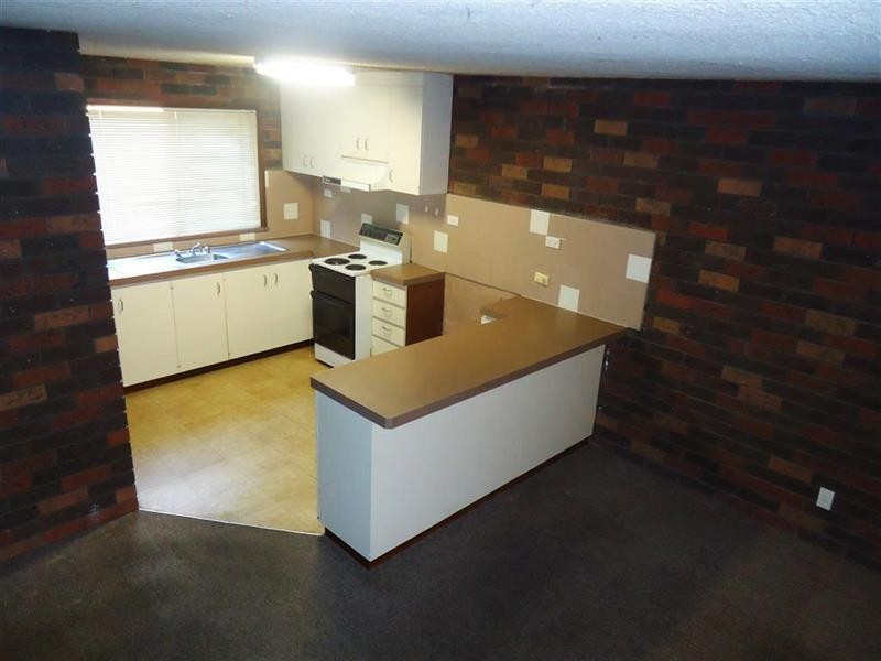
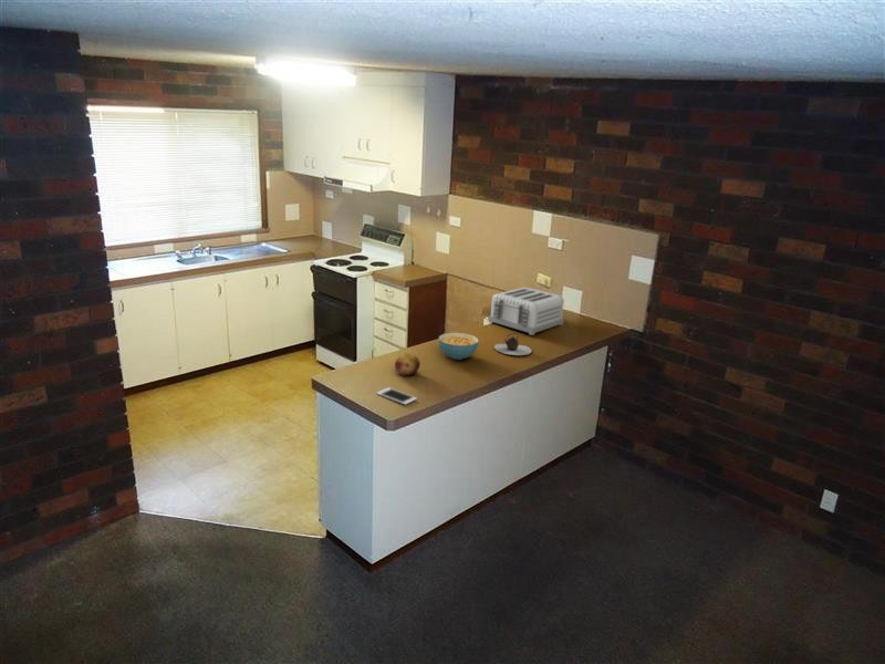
+ cell phone (396, 395)
+ toaster (524, 309)
+ cereal bowl (458, 347)
+ fruit (407, 363)
+ teapot (513, 341)
